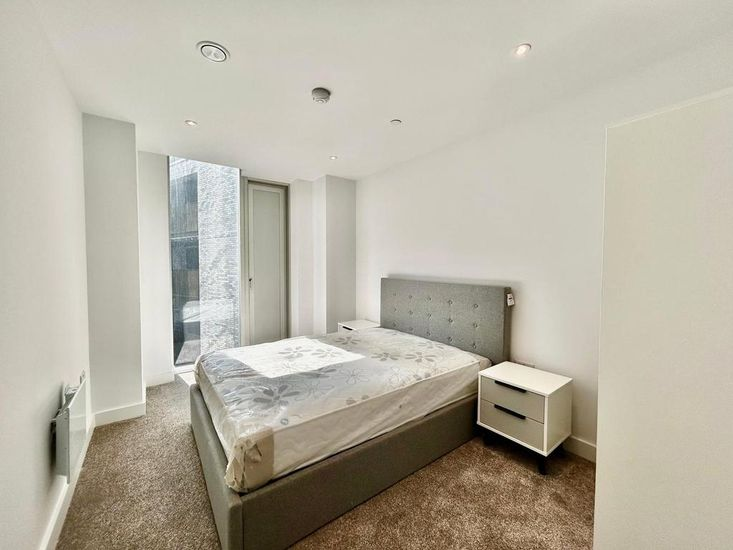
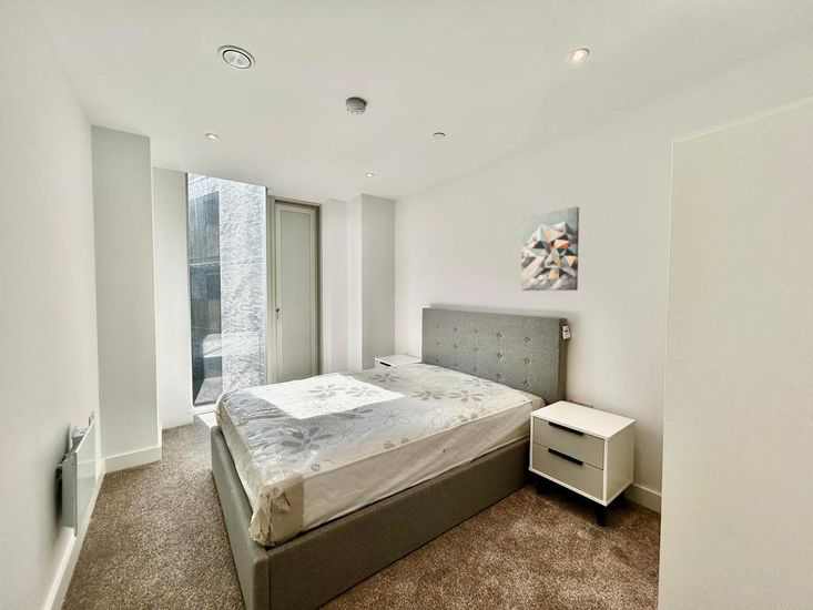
+ wall art (548, 252)
